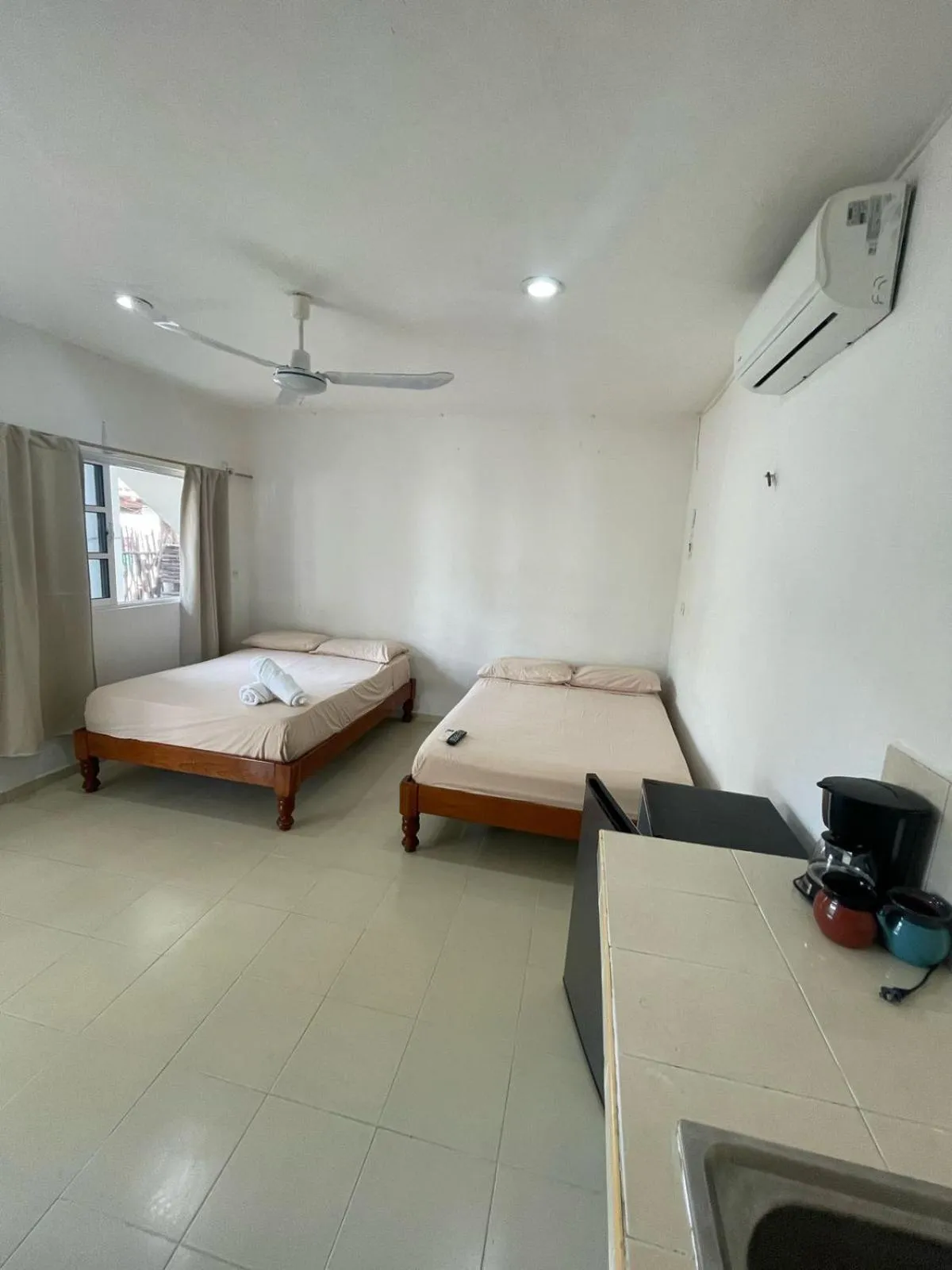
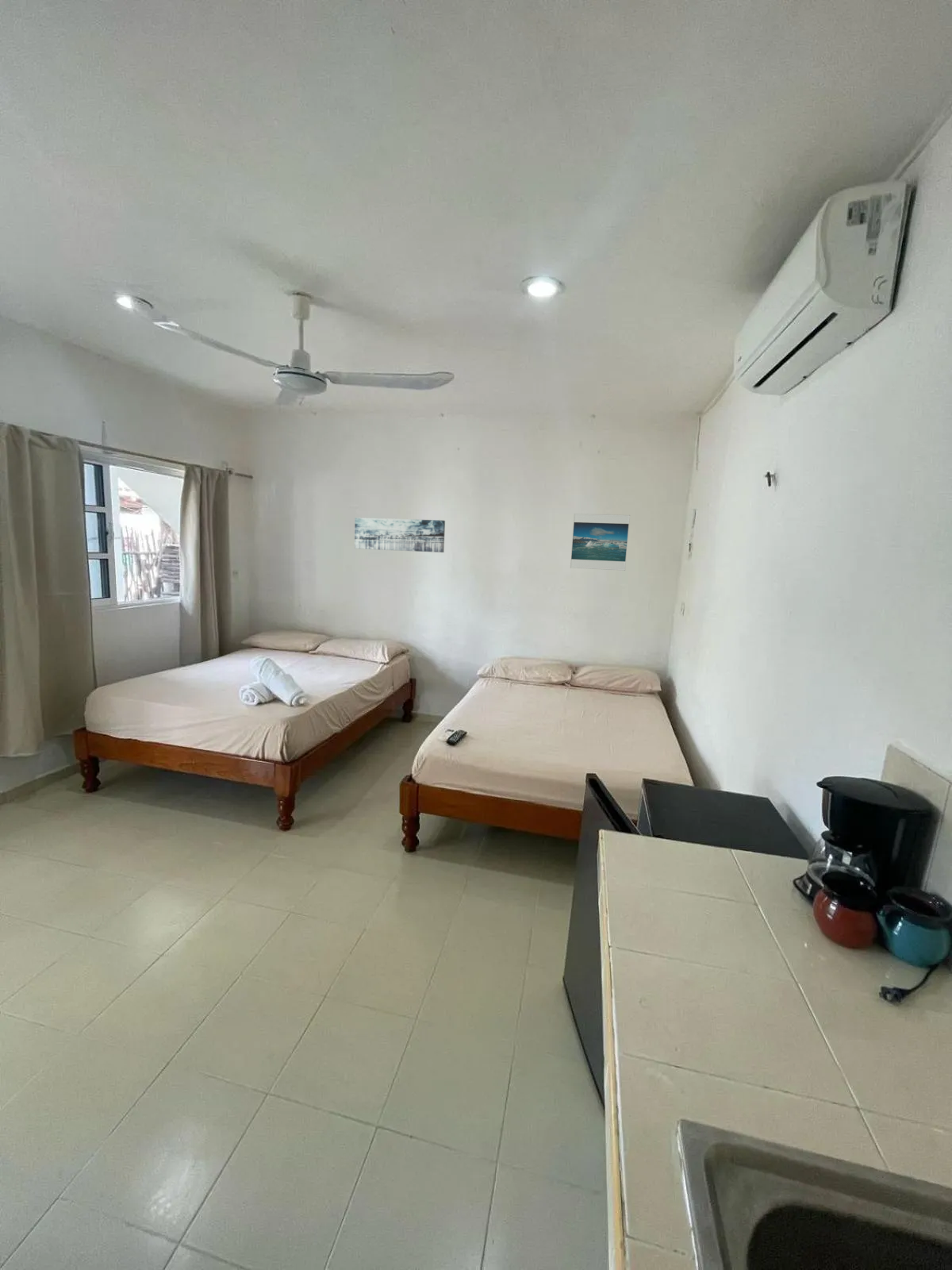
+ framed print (599, 541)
+ wall art (398, 534)
